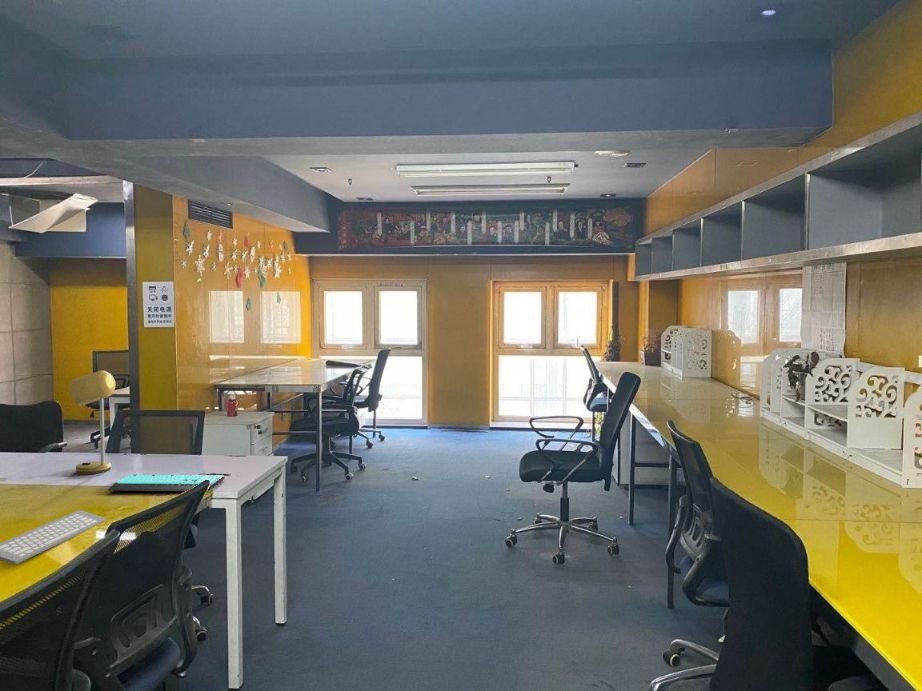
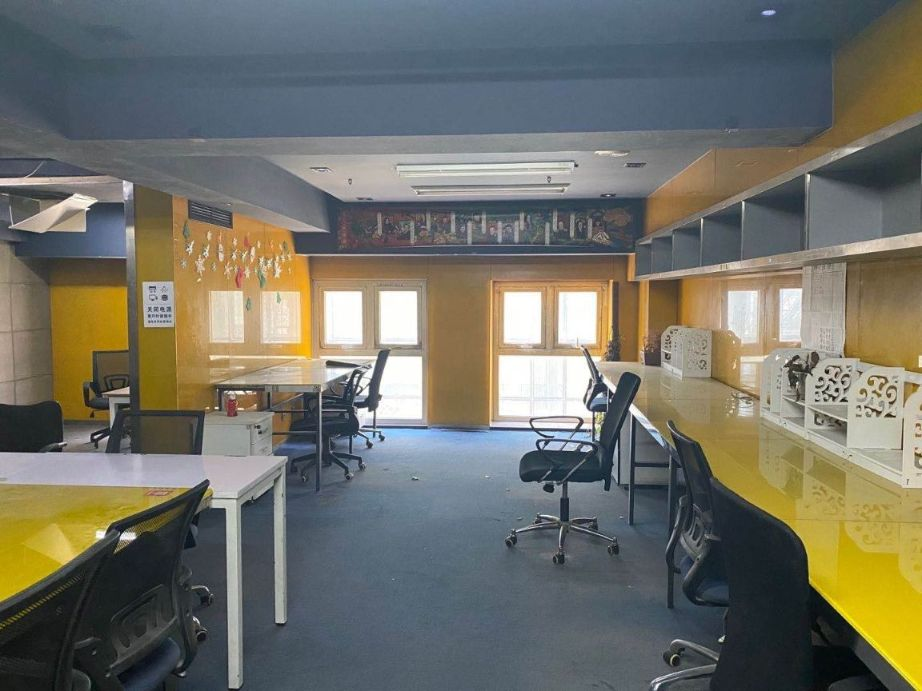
- computer keyboard (179, 479)
- desk lamp (100, 420)
- computer keyboard (50, 534)
